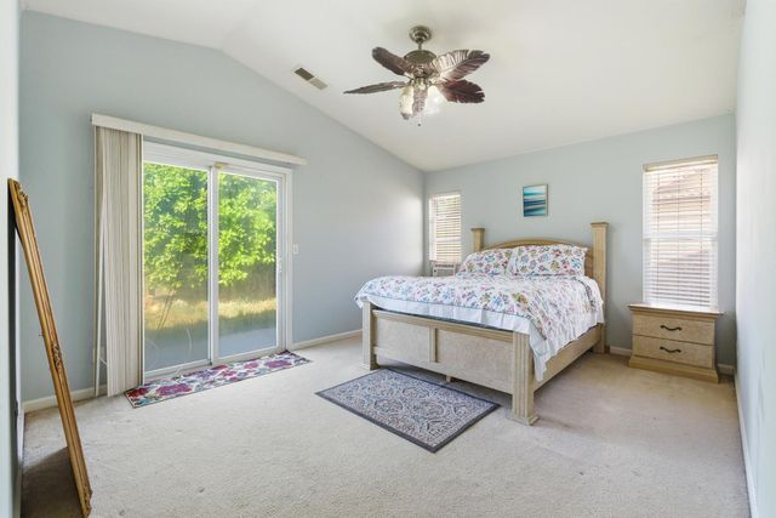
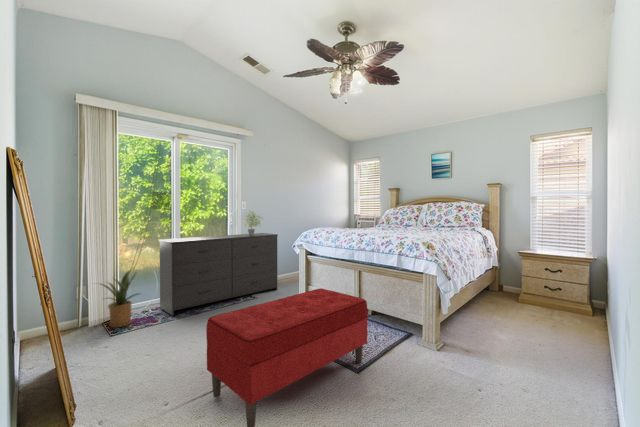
+ bench (294, 342)
+ house plant (118, 297)
+ potted plant (252, 221)
+ dresser (224, 267)
